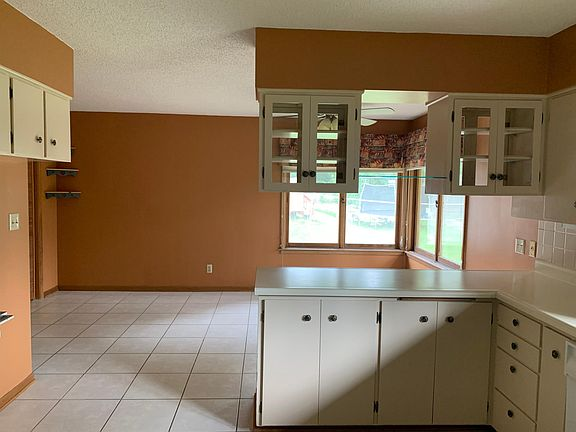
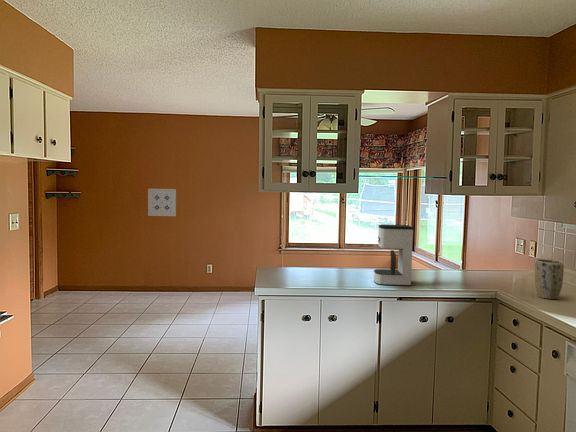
+ coffee maker (392, 254)
+ plant pot (548, 279)
+ wall art (162, 202)
